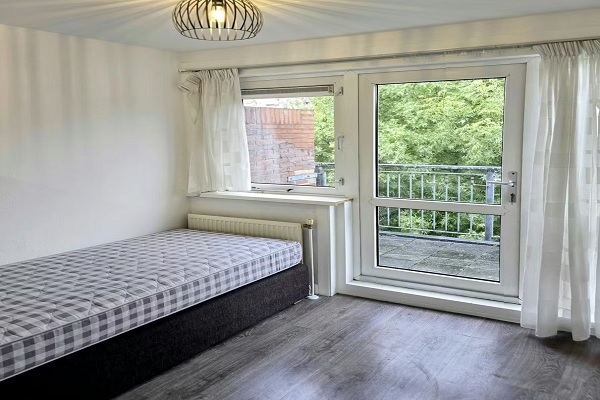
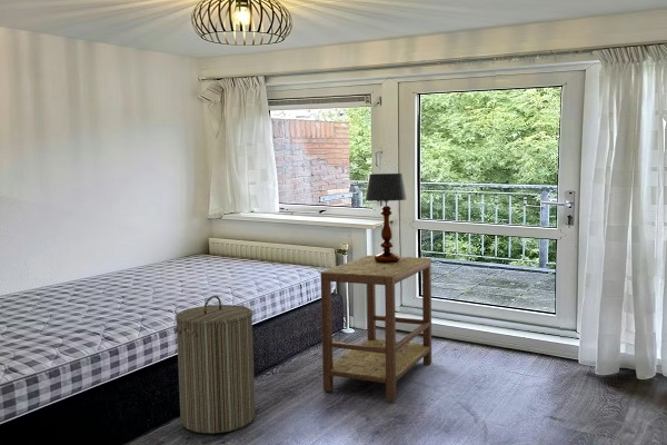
+ table lamp (386, 217)
+ side table (379, 319)
+ laundry hamper (216, 357)
